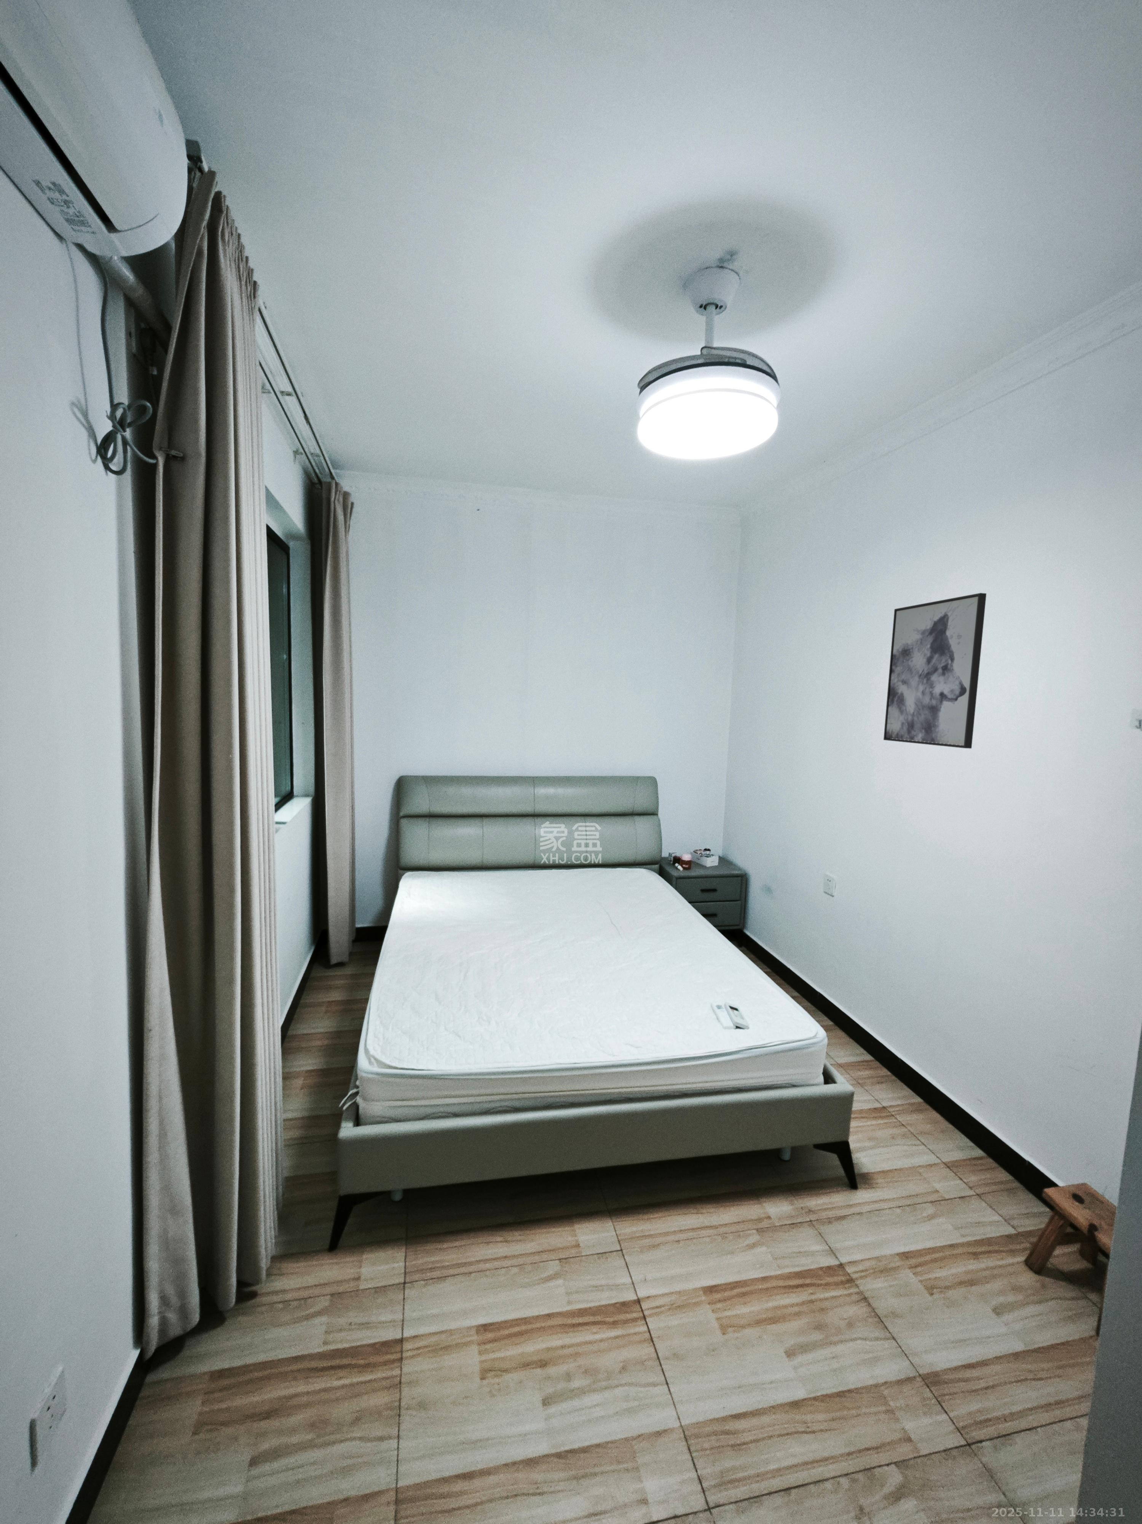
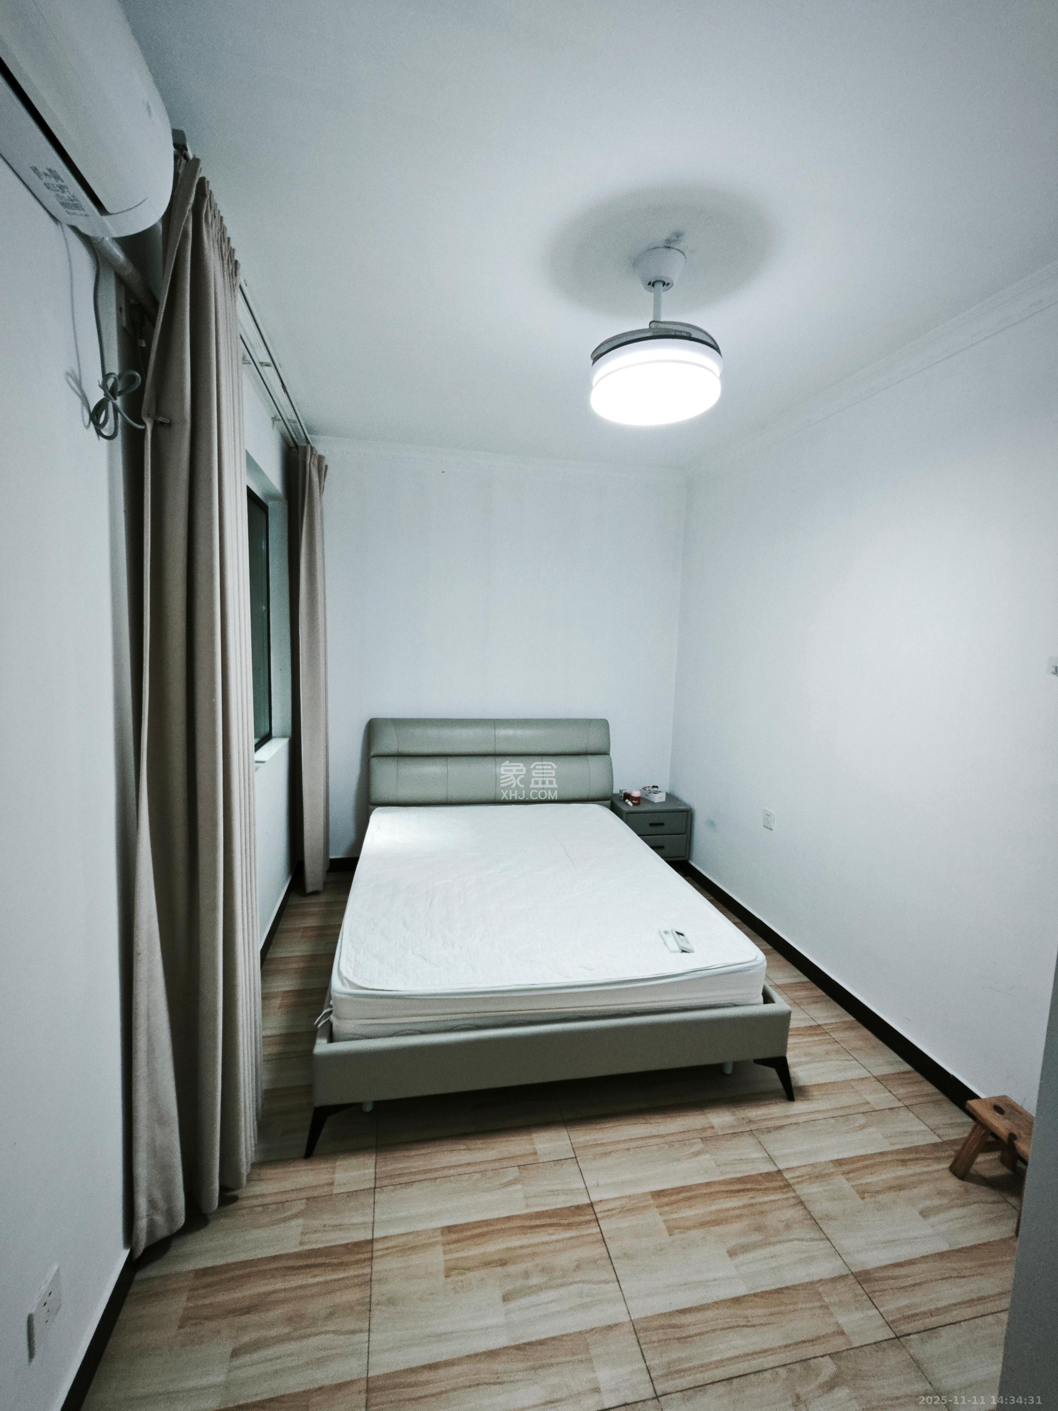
- wall art (930, 673)
